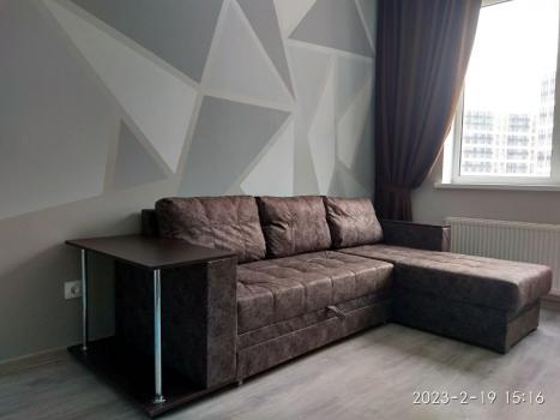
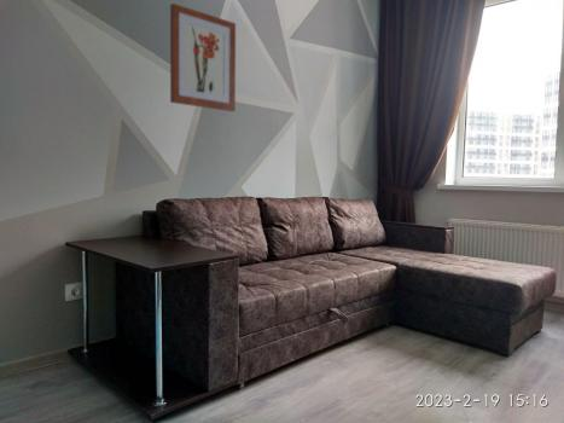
+ wall art (204, 60)
